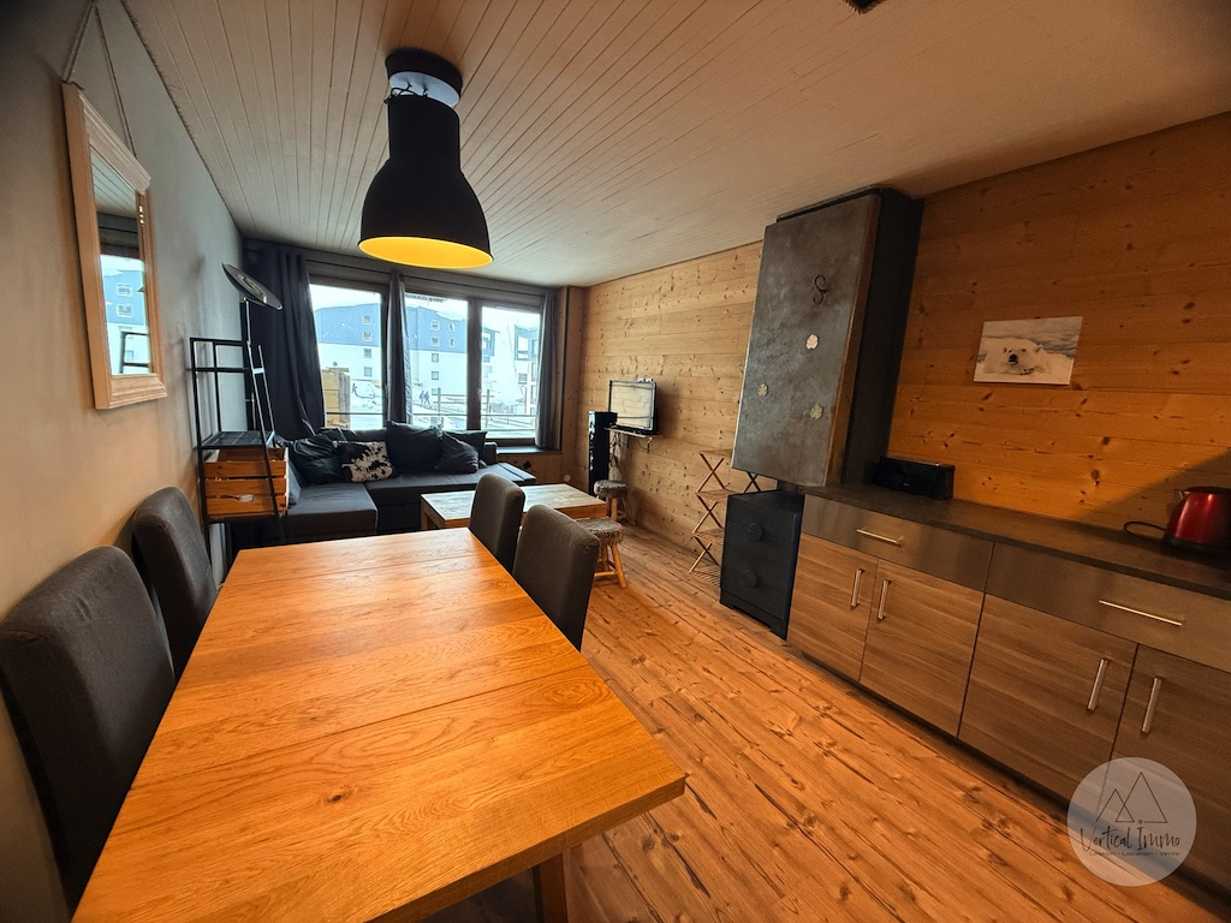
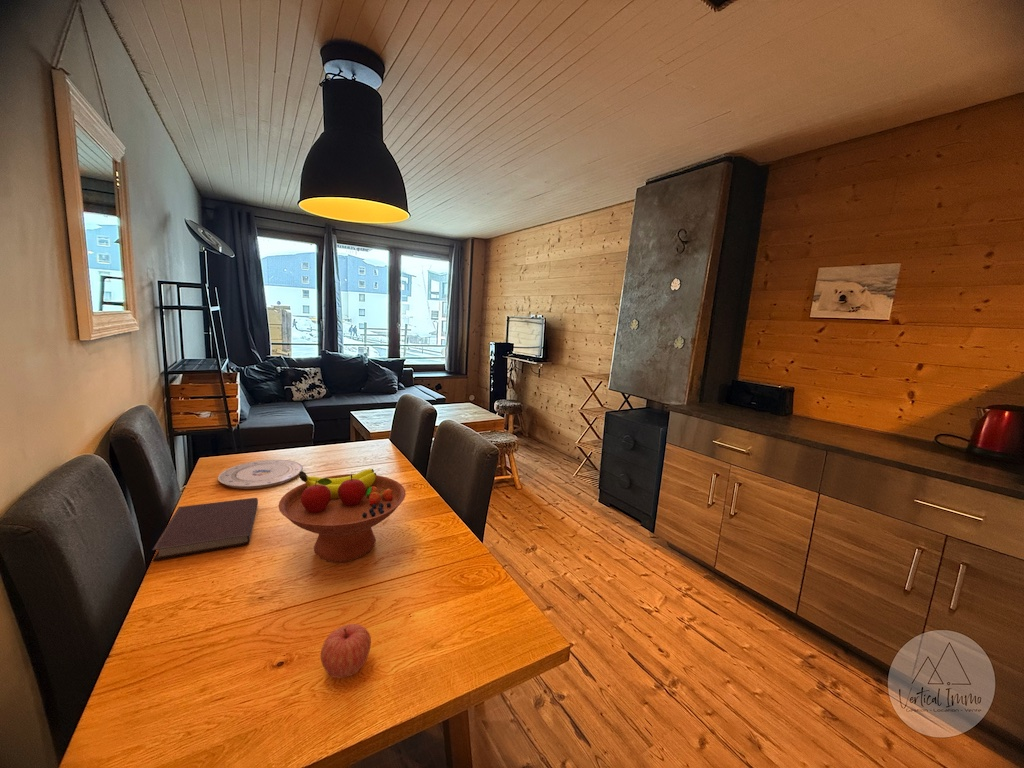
+ notebook (212, 524)
+ plate (262, 473)
+ fruit bowl (345, 511)
+ apple (346, 648)
